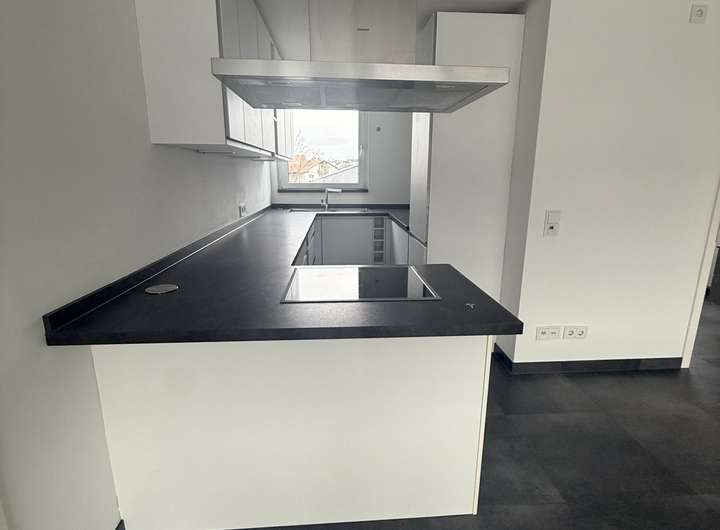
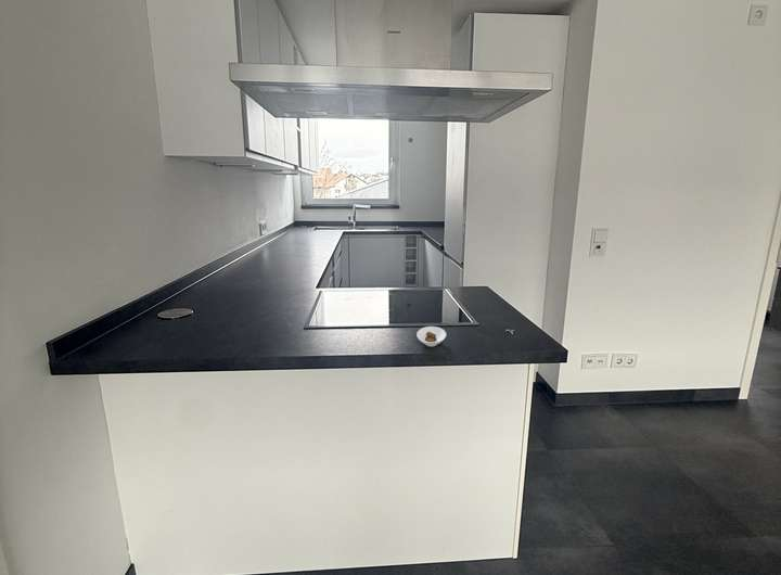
+ saucer (431, 337)
